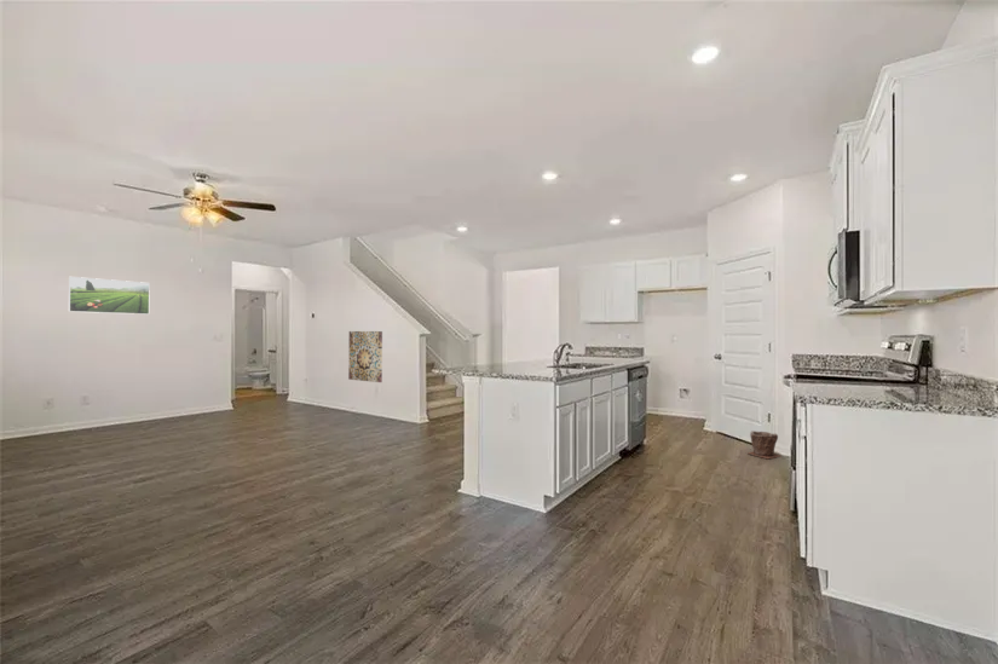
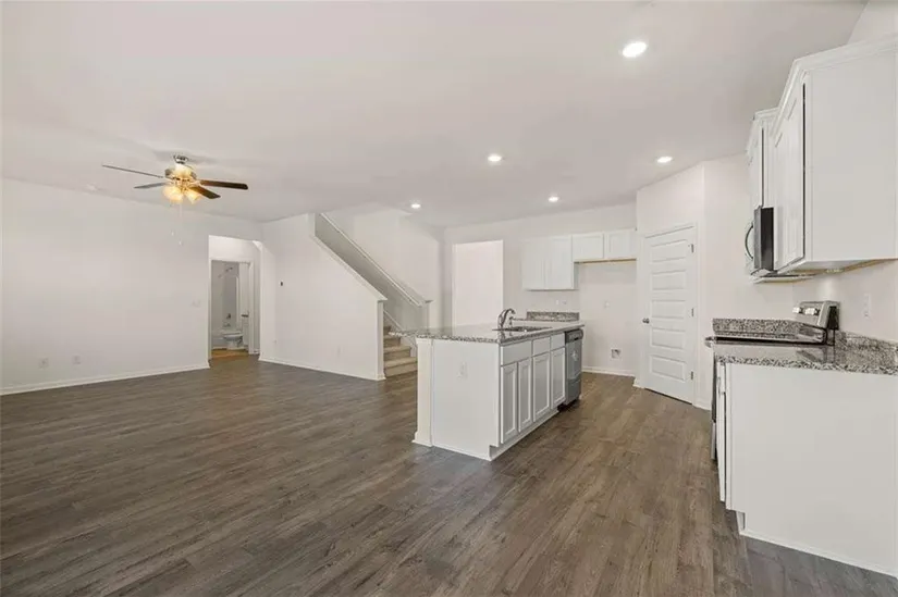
- plant pot (763, 443)
- wall art (364, 356)
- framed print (111, 296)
